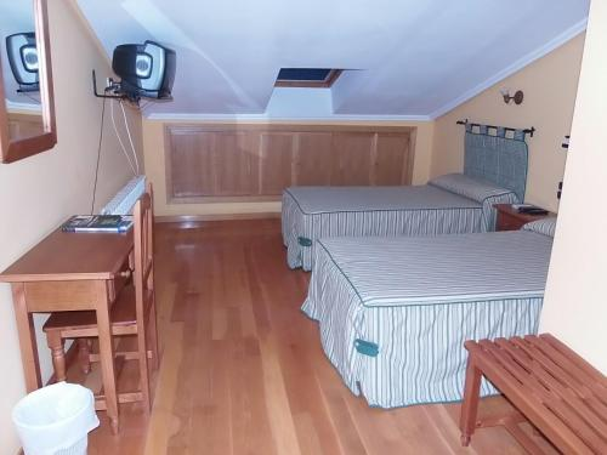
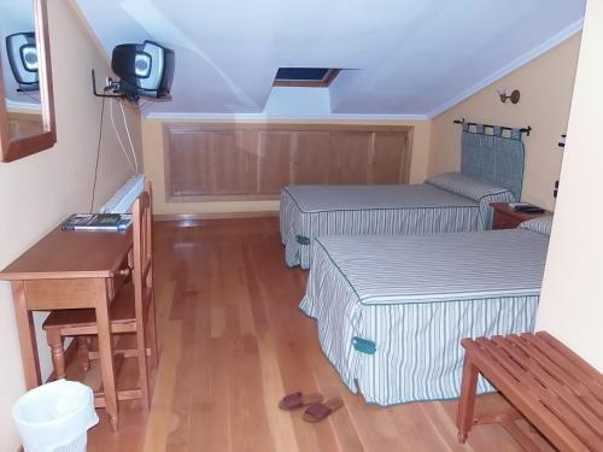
+ slippers (312, 403)
